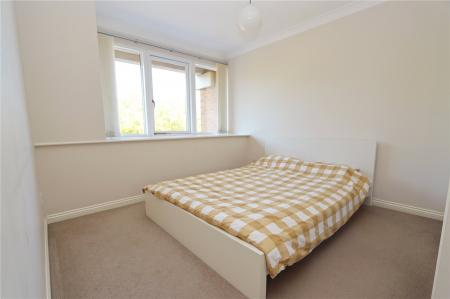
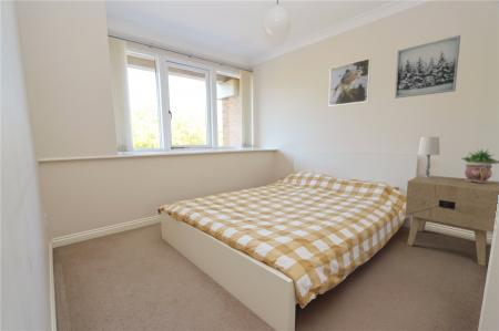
+ nightstand (449, 214)
+ potted plant (478, 165)
+ table lamp (428, 157)
+ wall art (425, 69)
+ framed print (348, 84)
